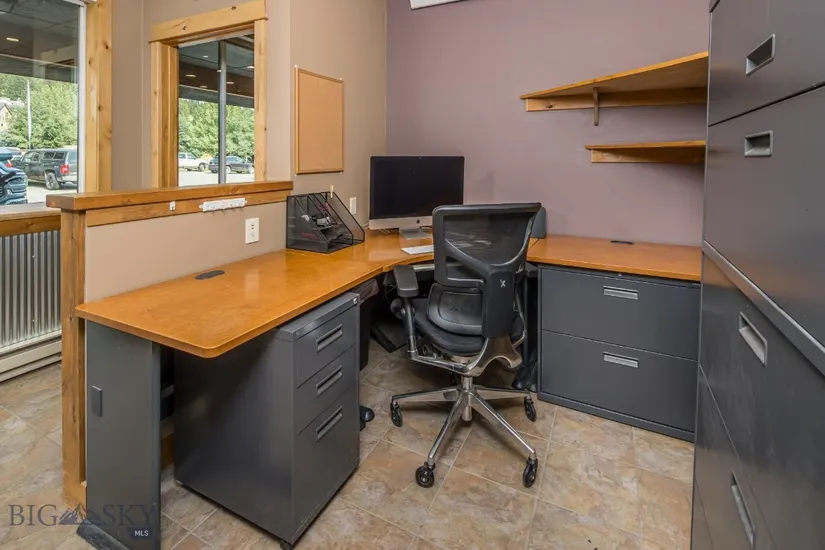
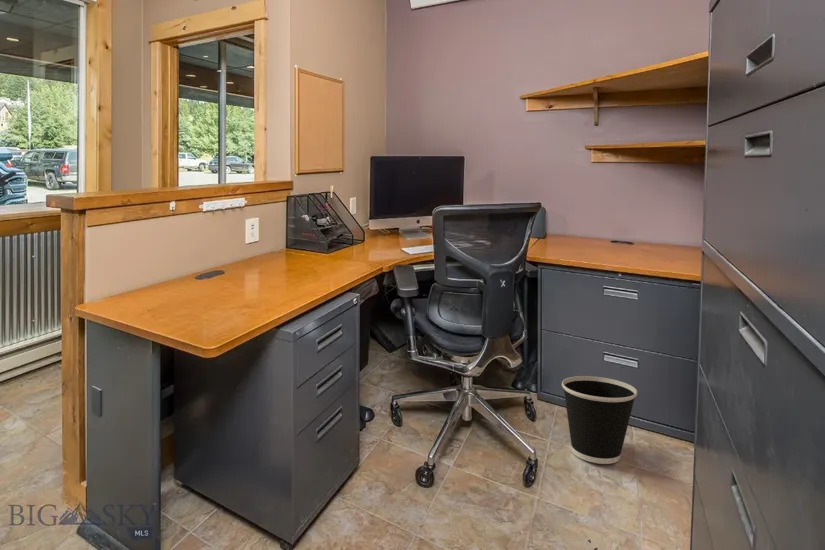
+ wastebasket (597, 419)
